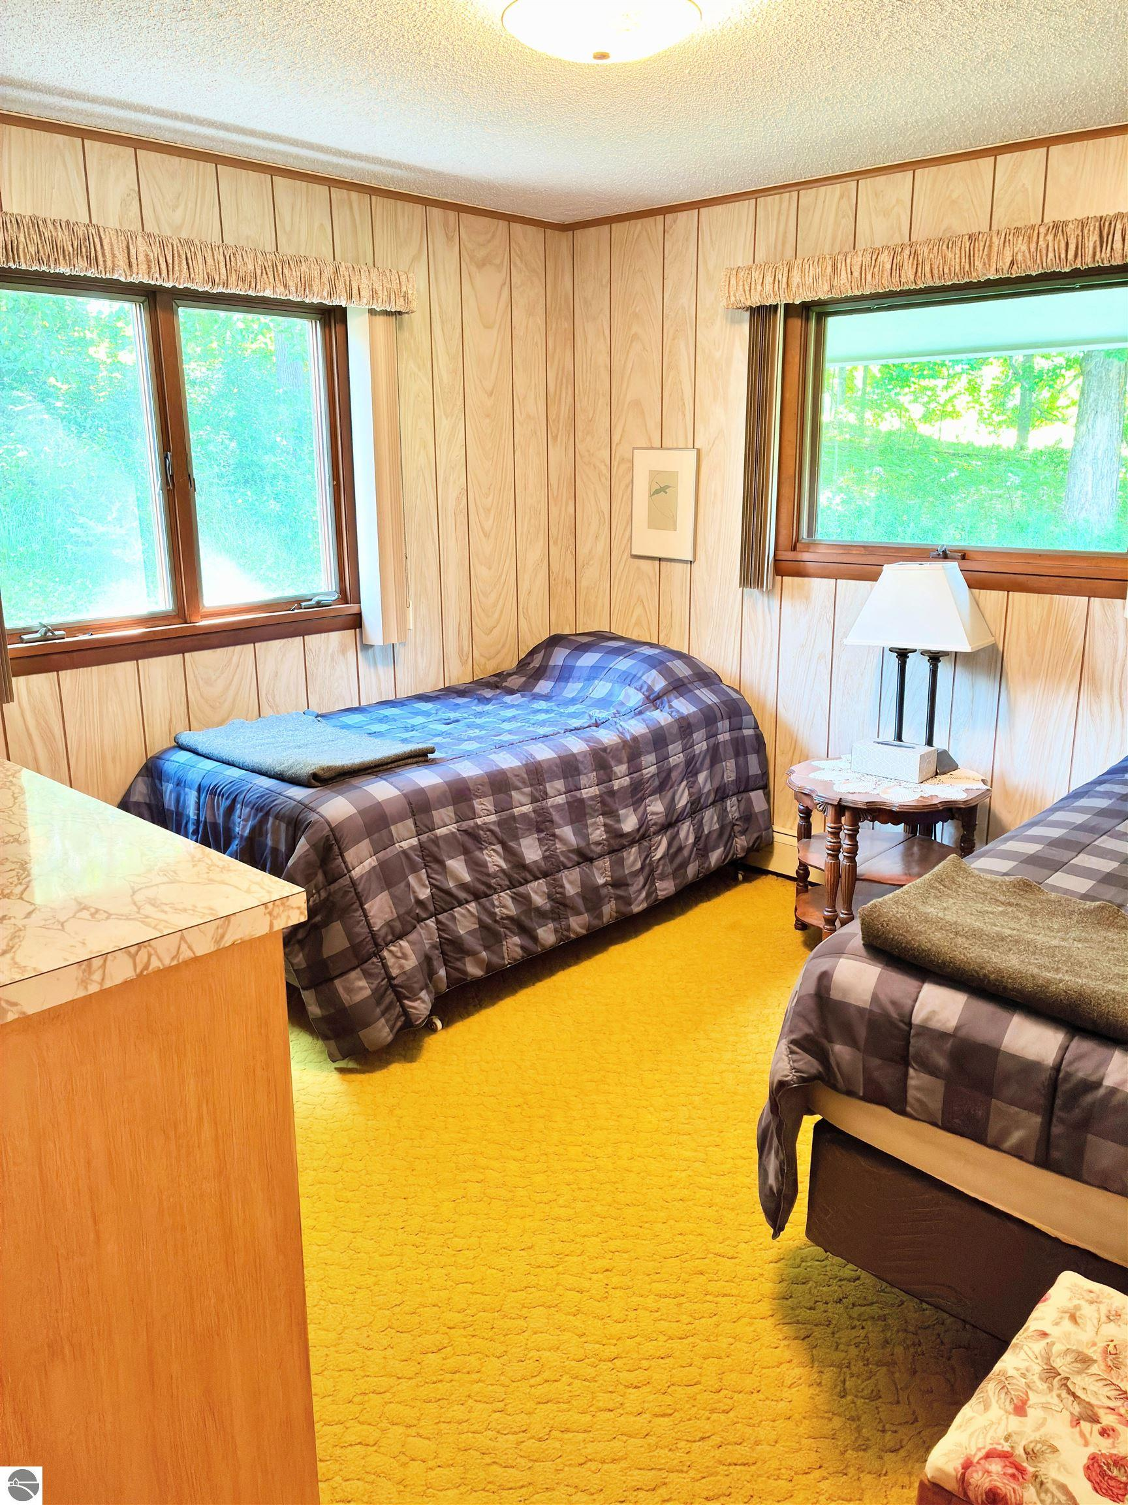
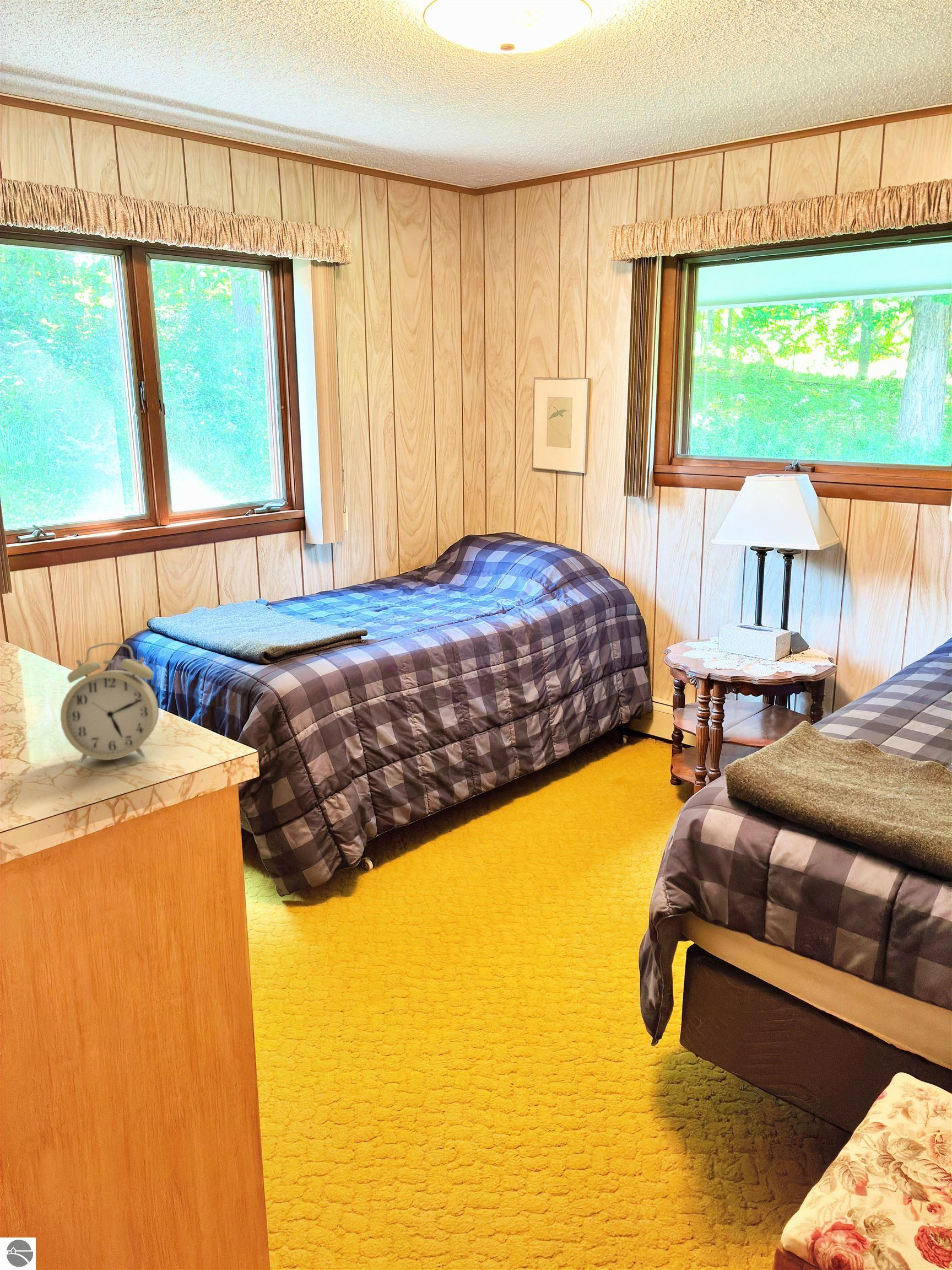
+ alarm clock (110, 701)
